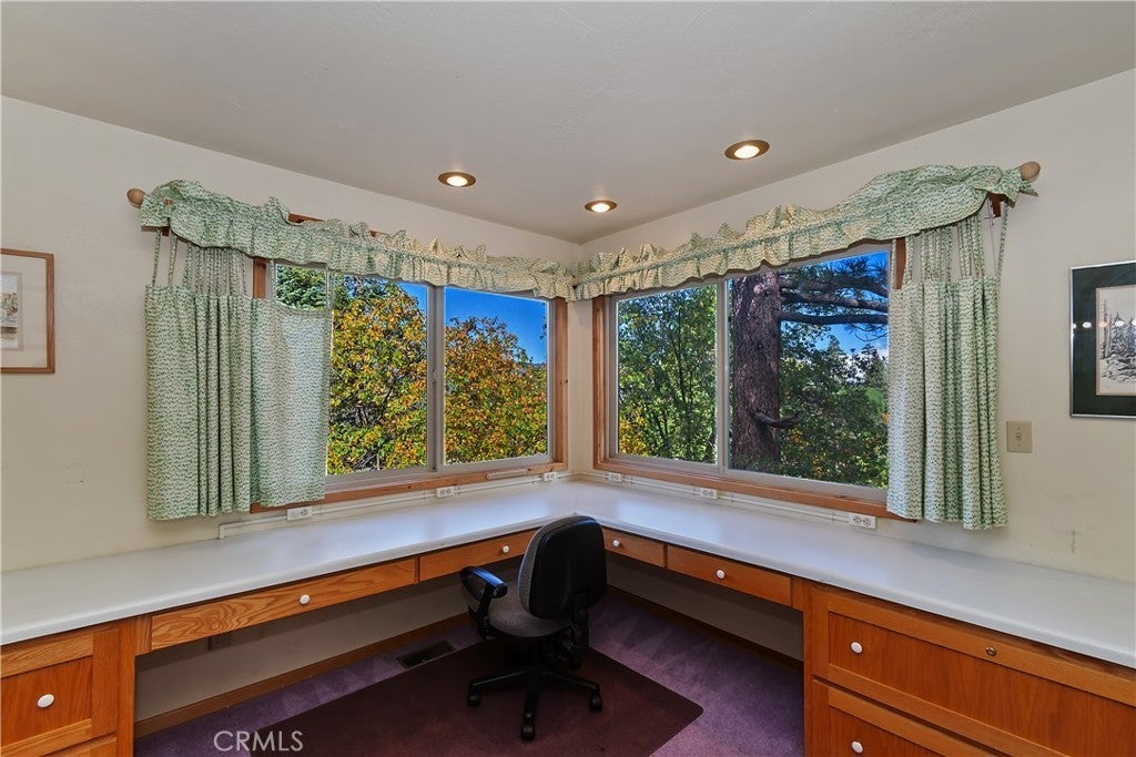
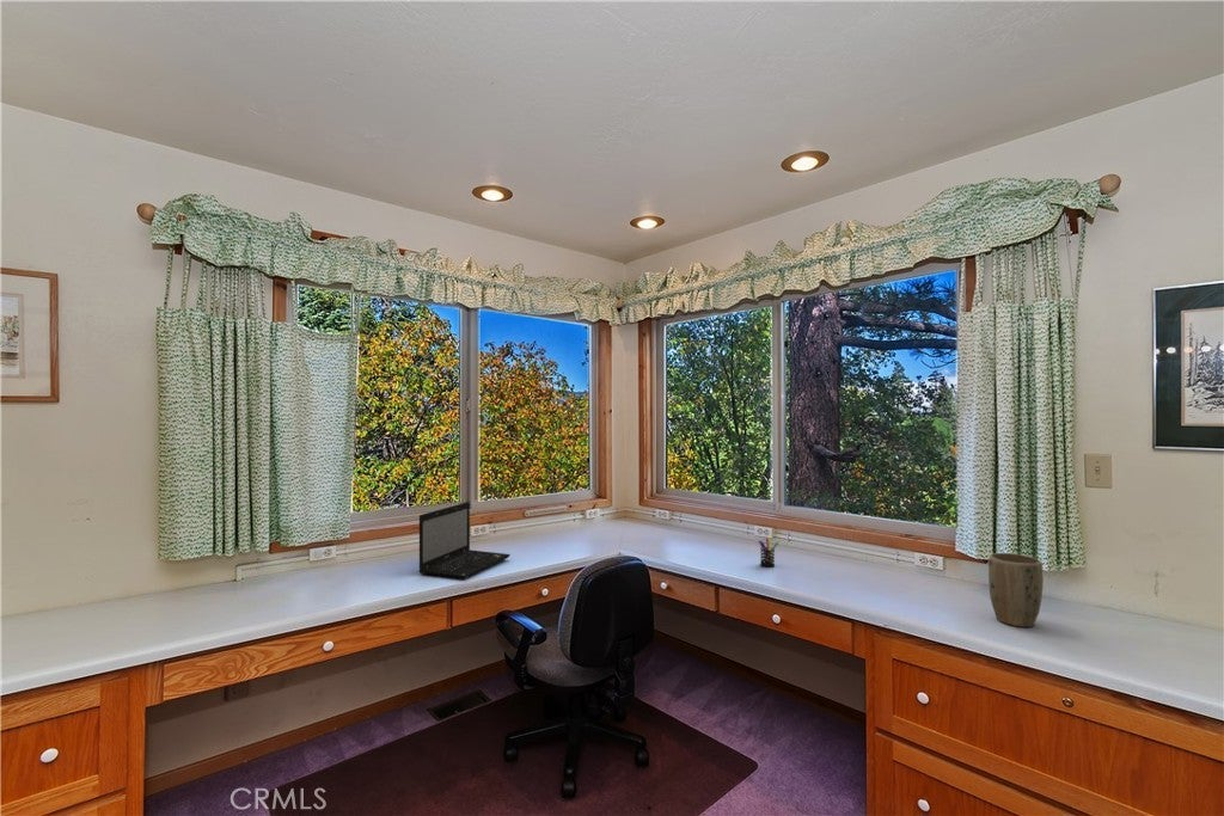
+ pen holder (769, 551)
+ laptop (466, 538)
+ plant pot (1015, 589)
